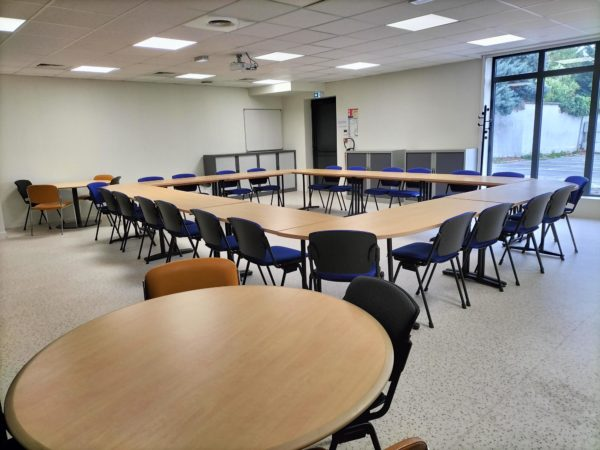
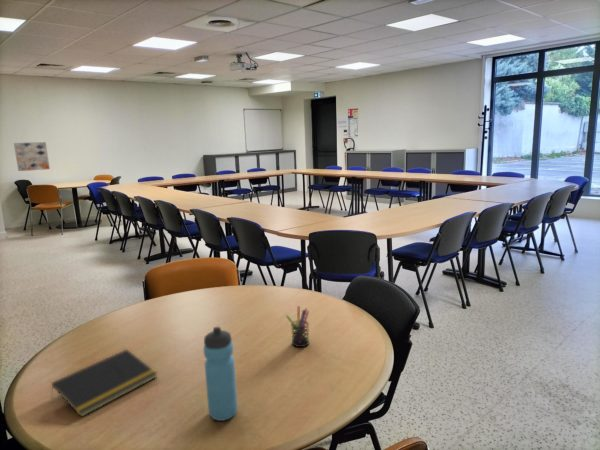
+ notepad (106, 379)
+ pen holder (297, 326)
+ water bottle (220, 371)
+ wall art (32, 156)
